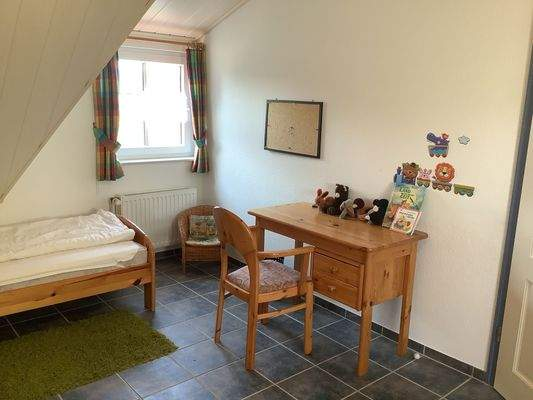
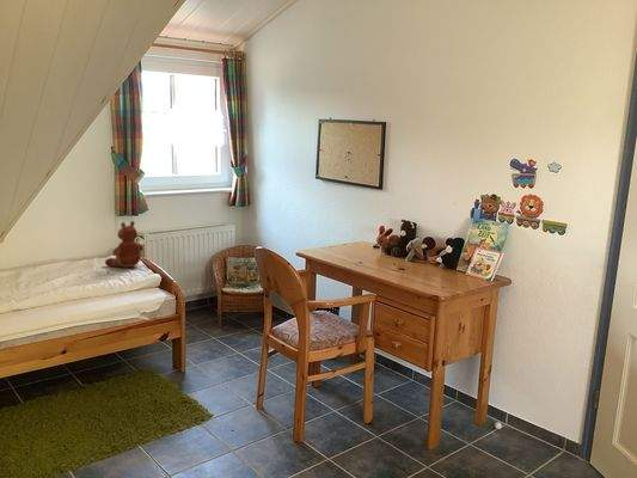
+ toy (123, 243)
